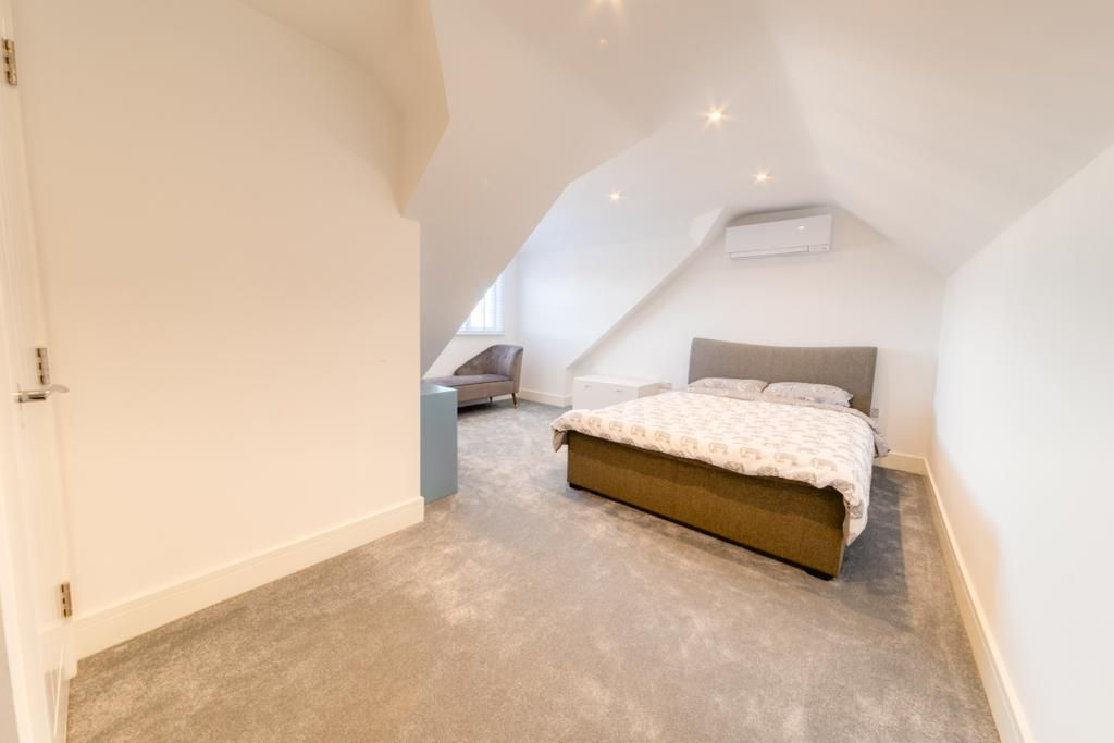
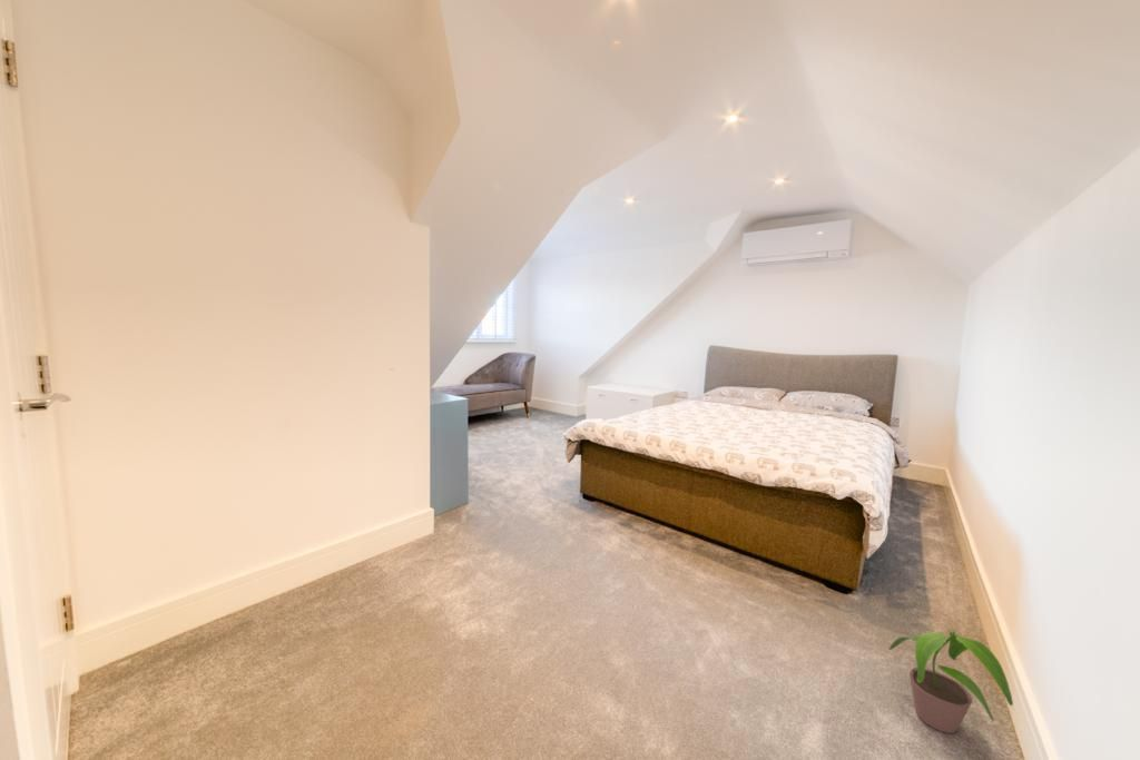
+ potted plant (942, 674)
